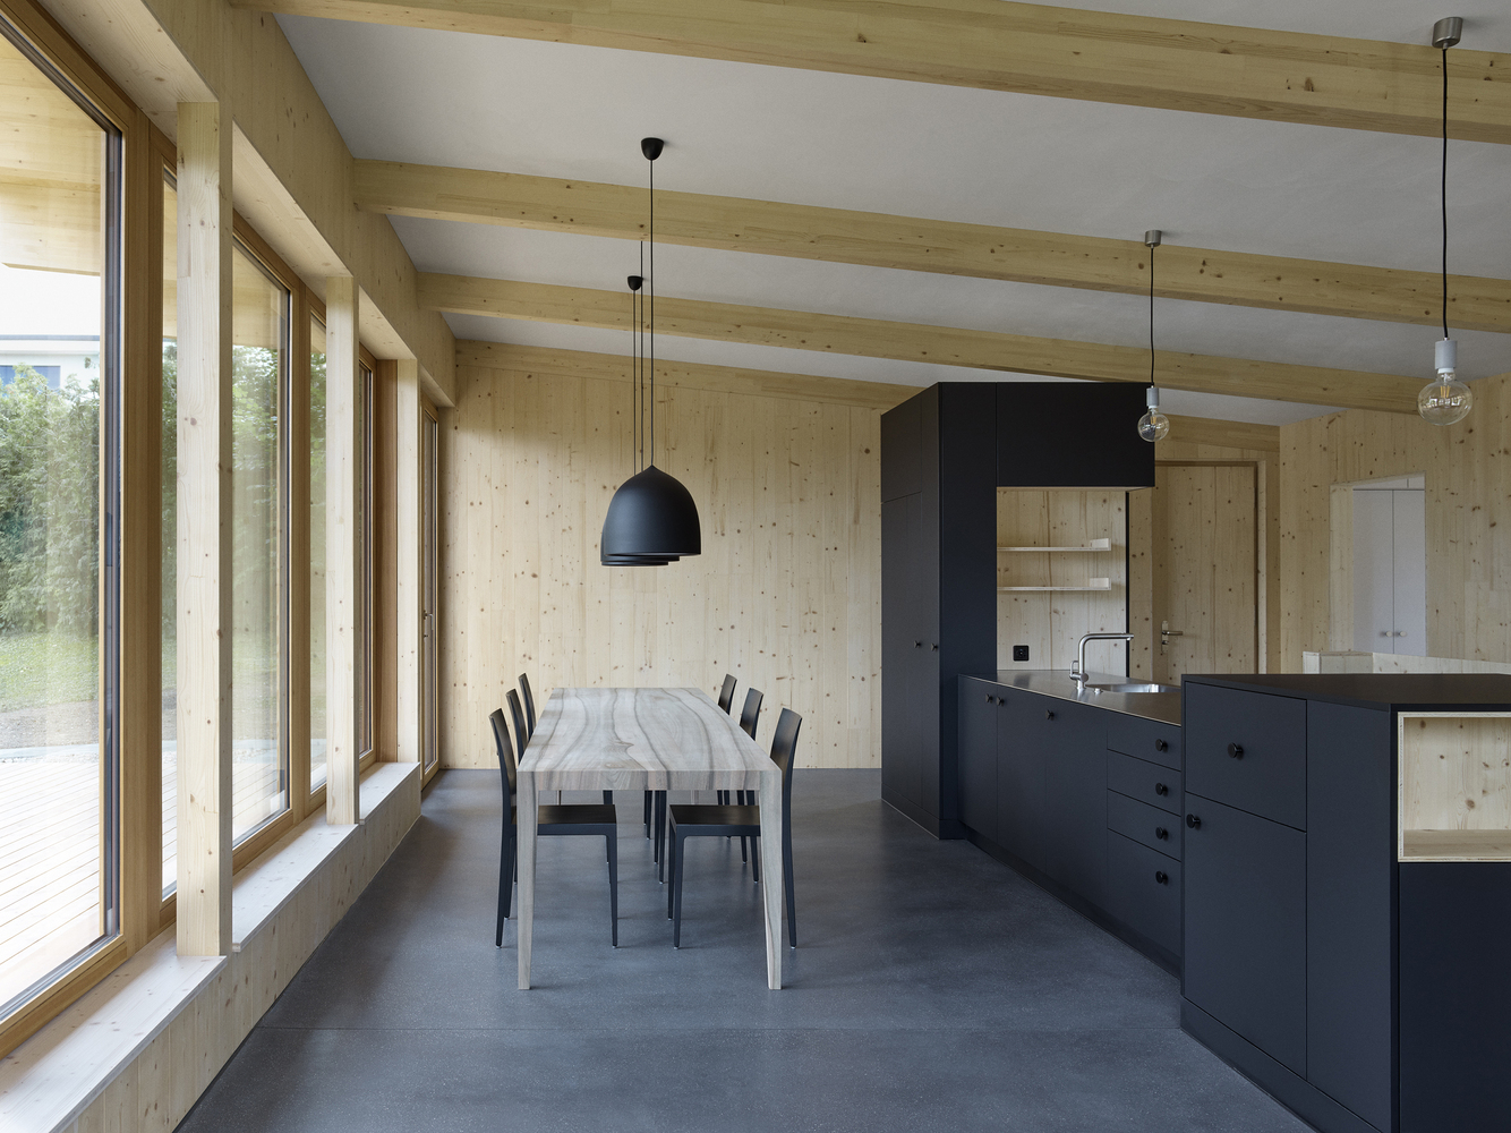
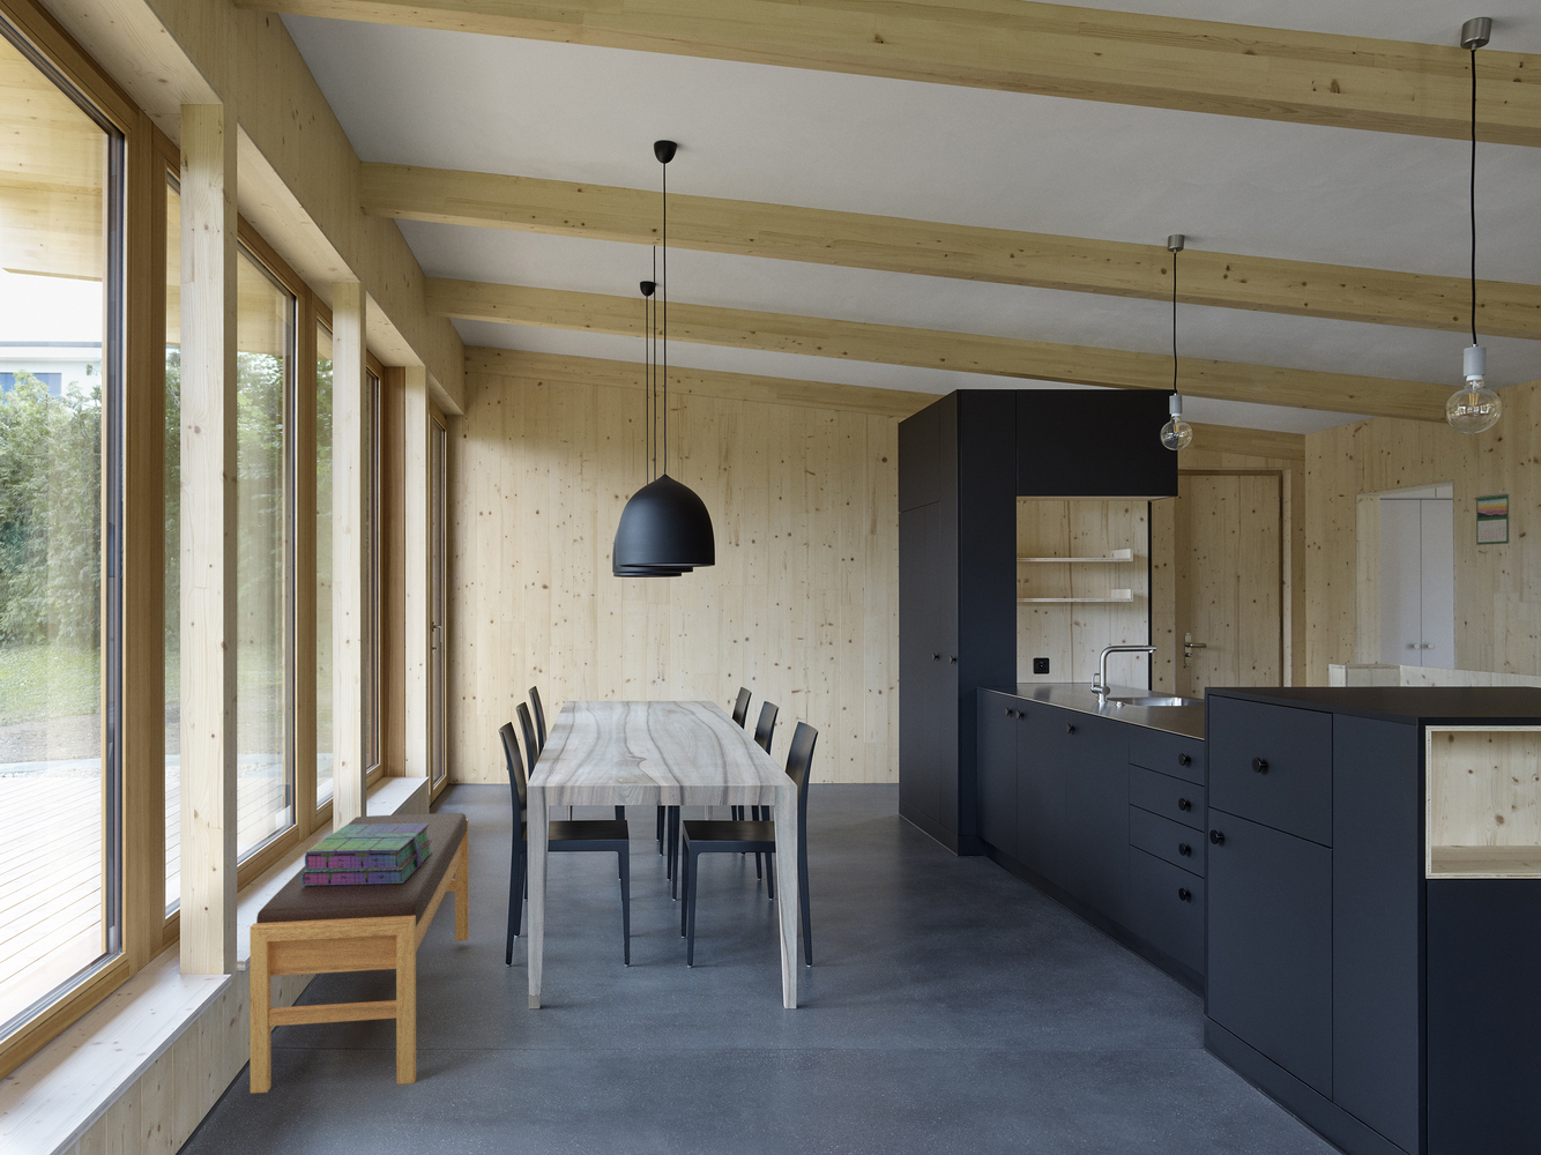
+ calendar (1492, 518)
+ stack of books (370, 852)
+ bench (379, 927)
